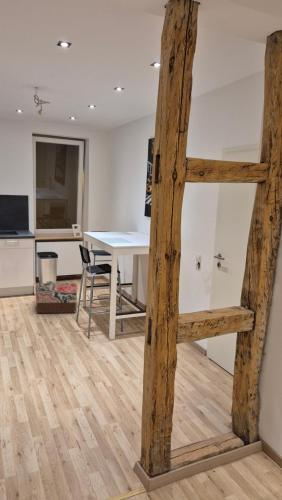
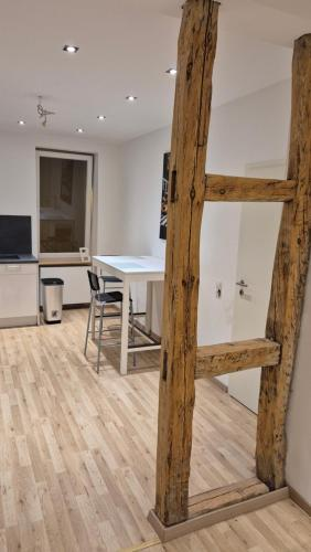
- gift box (57, 297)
